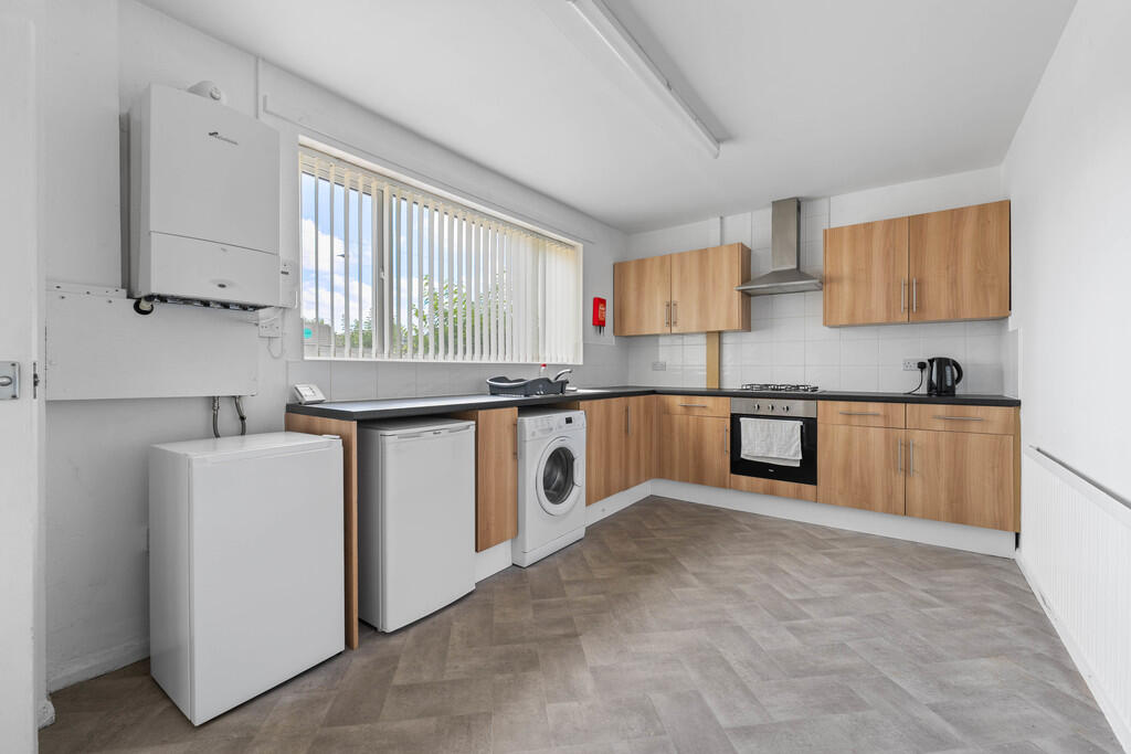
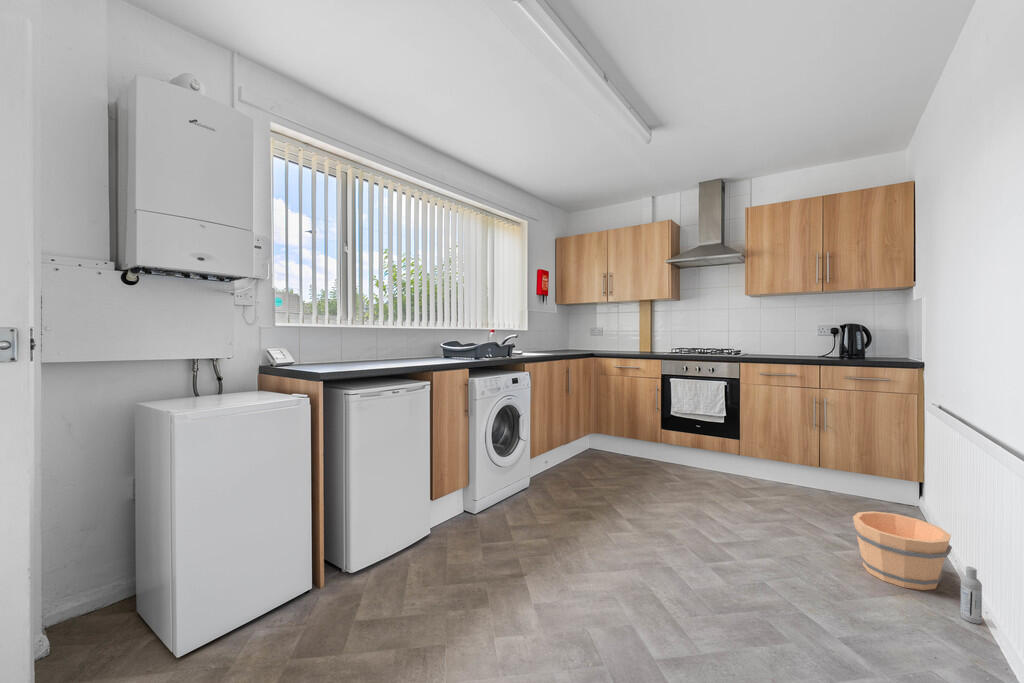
+ bucket (899, 550)
+ bottle (971, 593)
